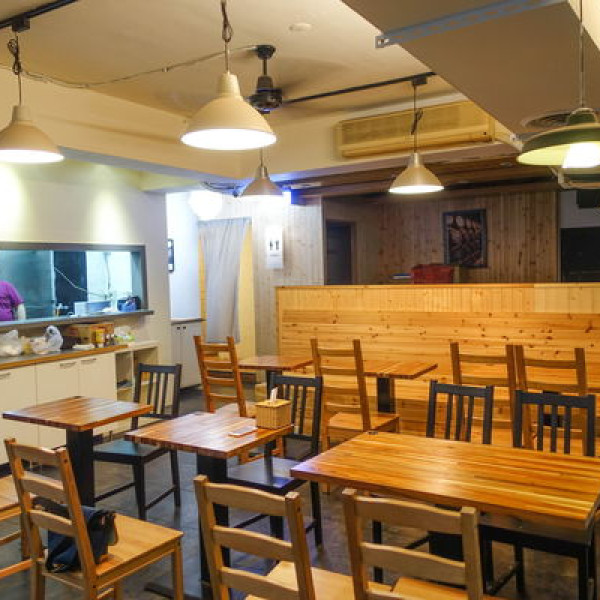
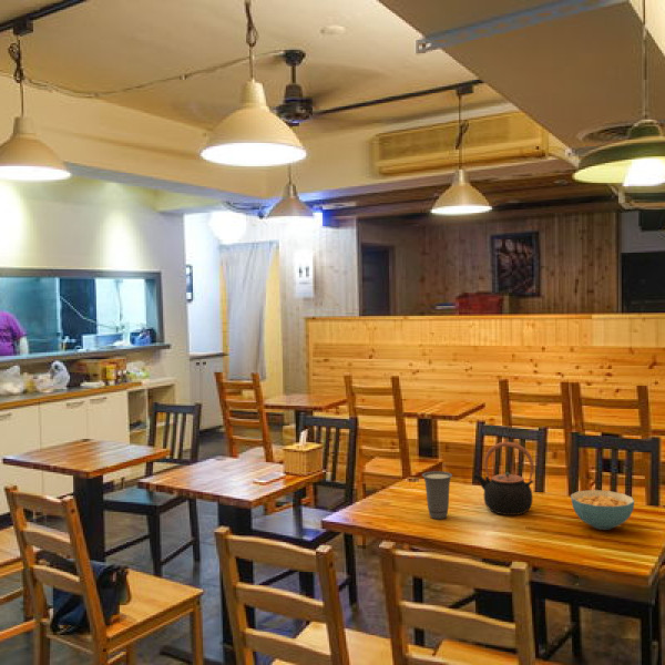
+ cup (437, 495)
+ cereal bowl (602, 512)
+ teapot (502, 475)
